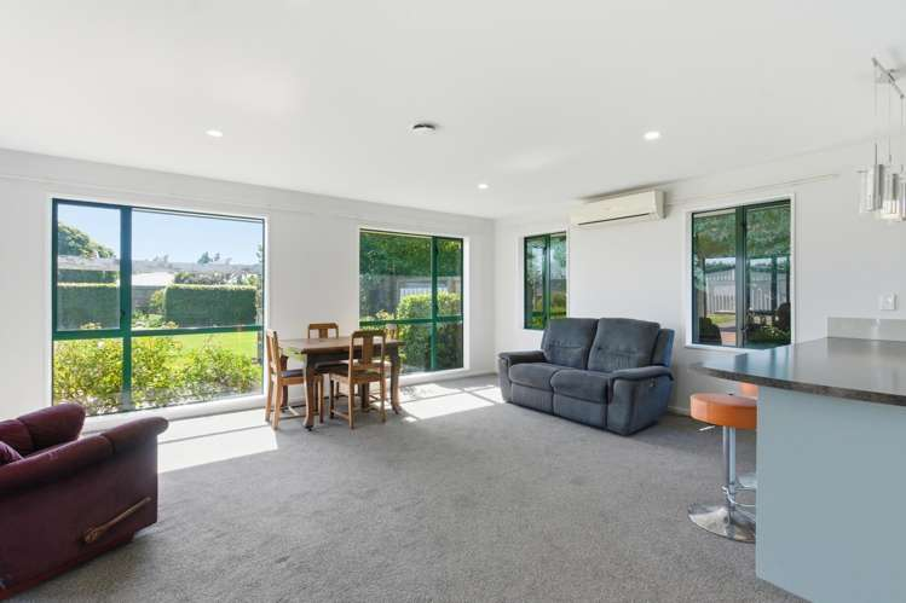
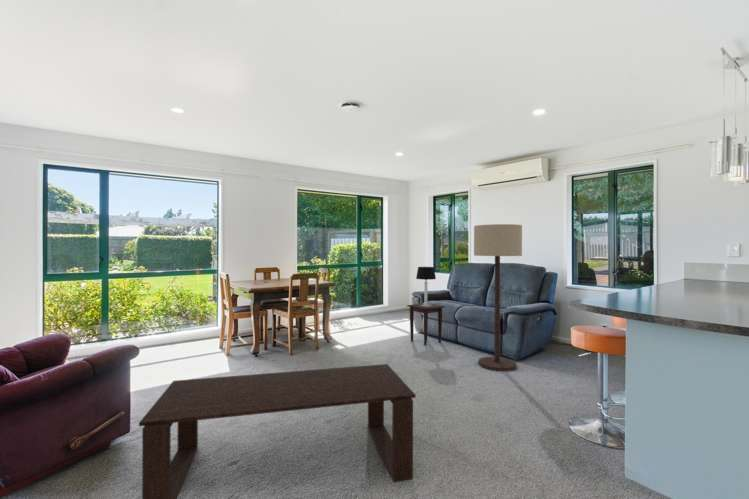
+ table lamp (425, 286)
+ coffee table (288, 410)
+ floor lamp (497, 295)
+ side table (425, 323)
